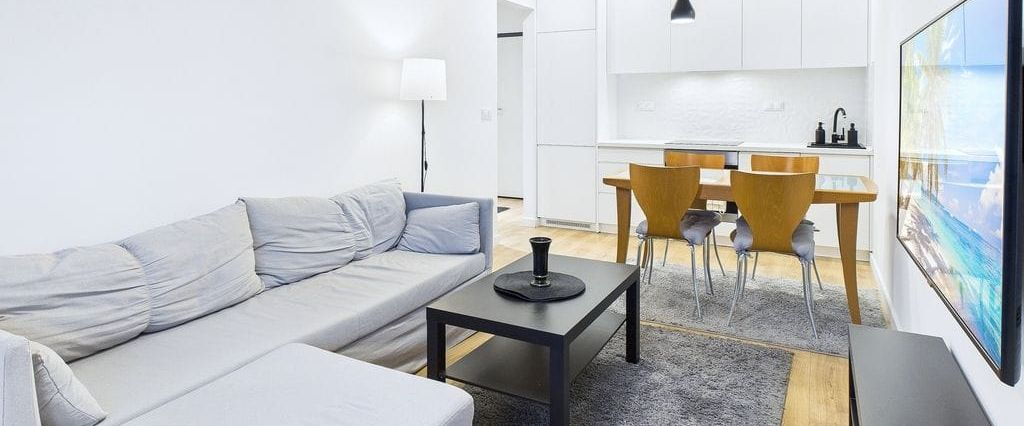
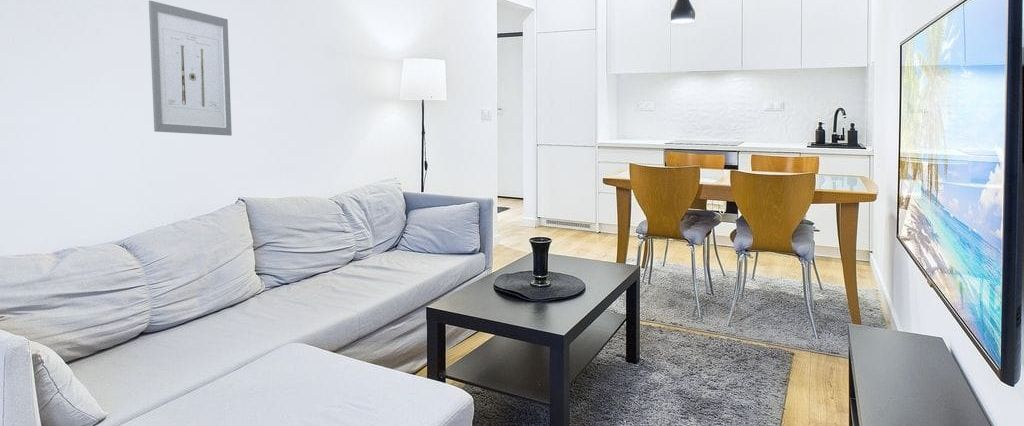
+ wall art (192, 72)
